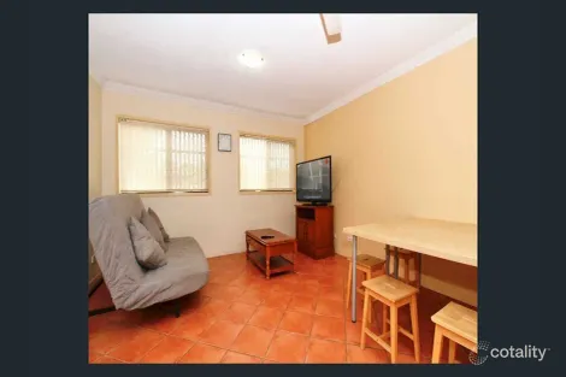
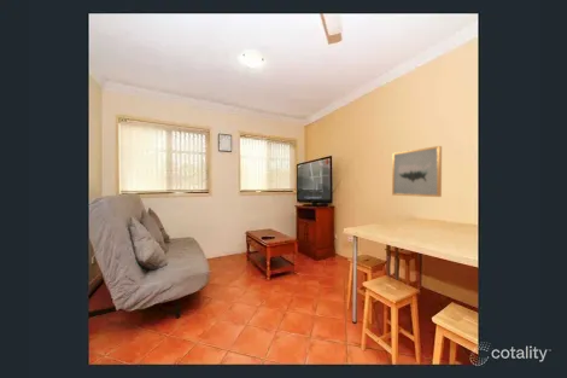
+ wall art (414, 173)
